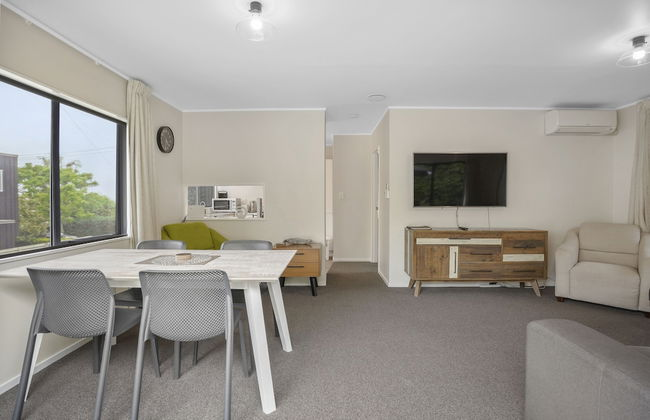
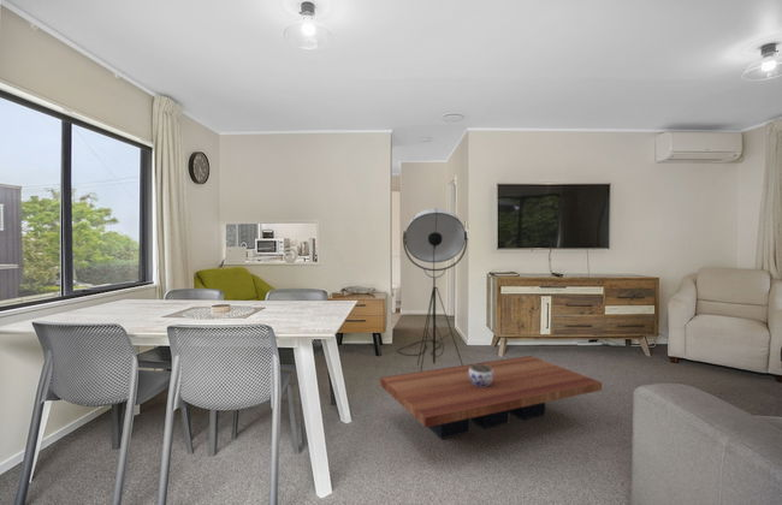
+ jar (480, 374)
+ floor lamp (433, 285)
+ coffee table (488, 400)
